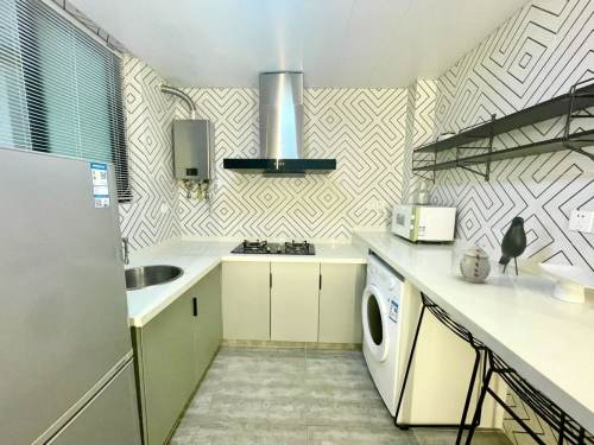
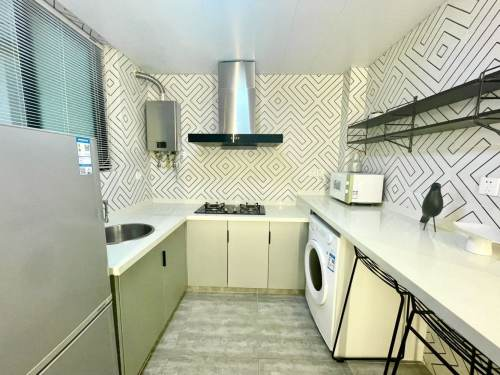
- teapot (475, 261)
